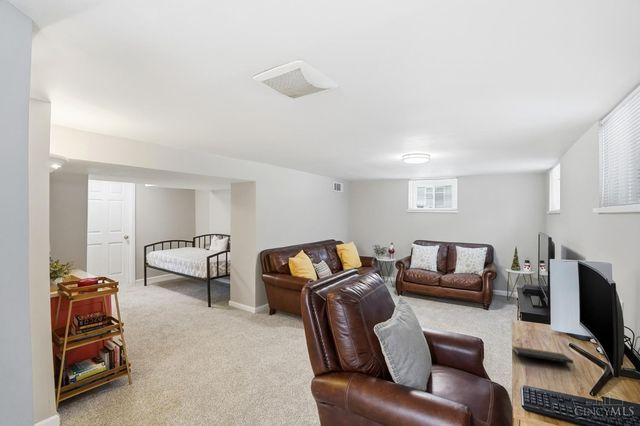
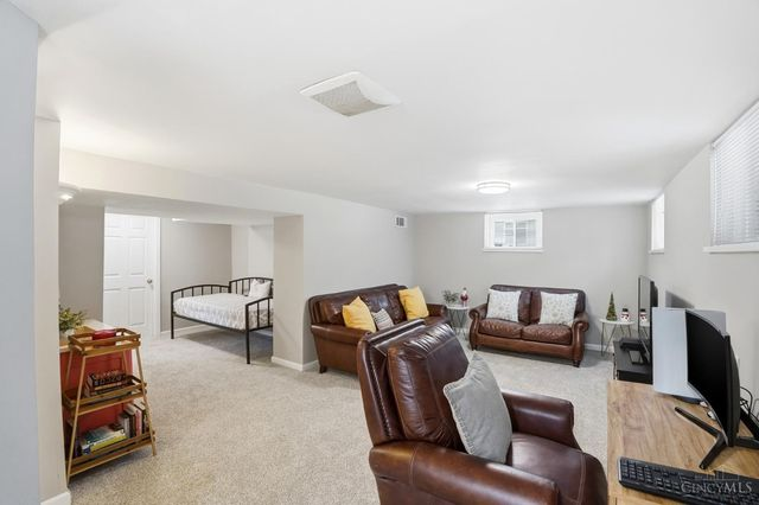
- notepad (540, 354)
